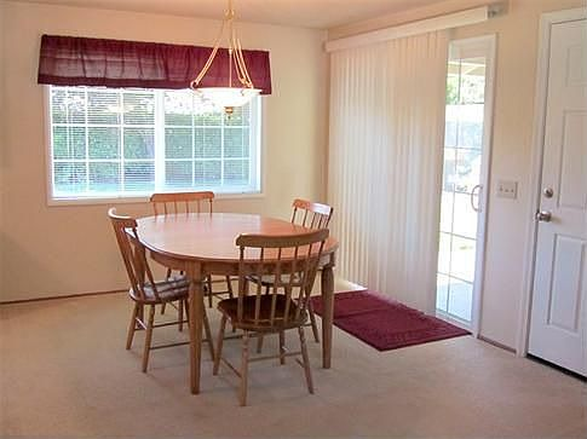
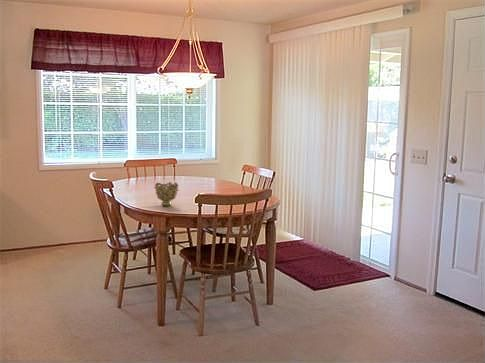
+ decorative bowl (166, 194)
